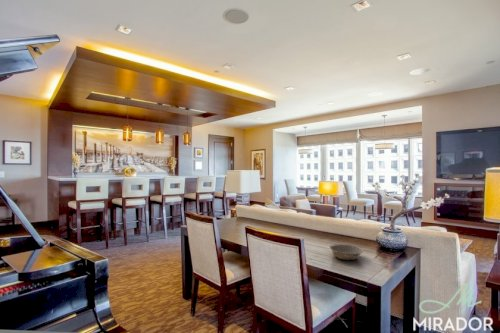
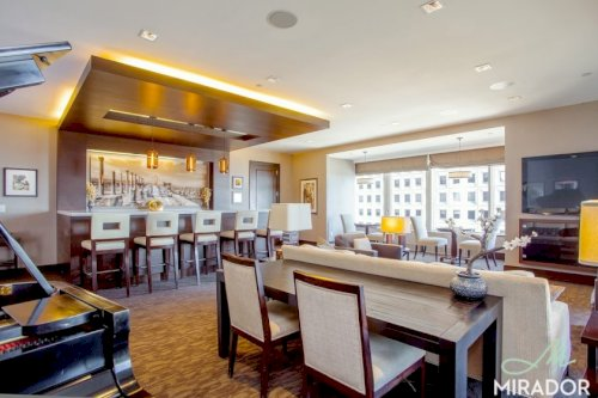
- bowl (346, 252)
